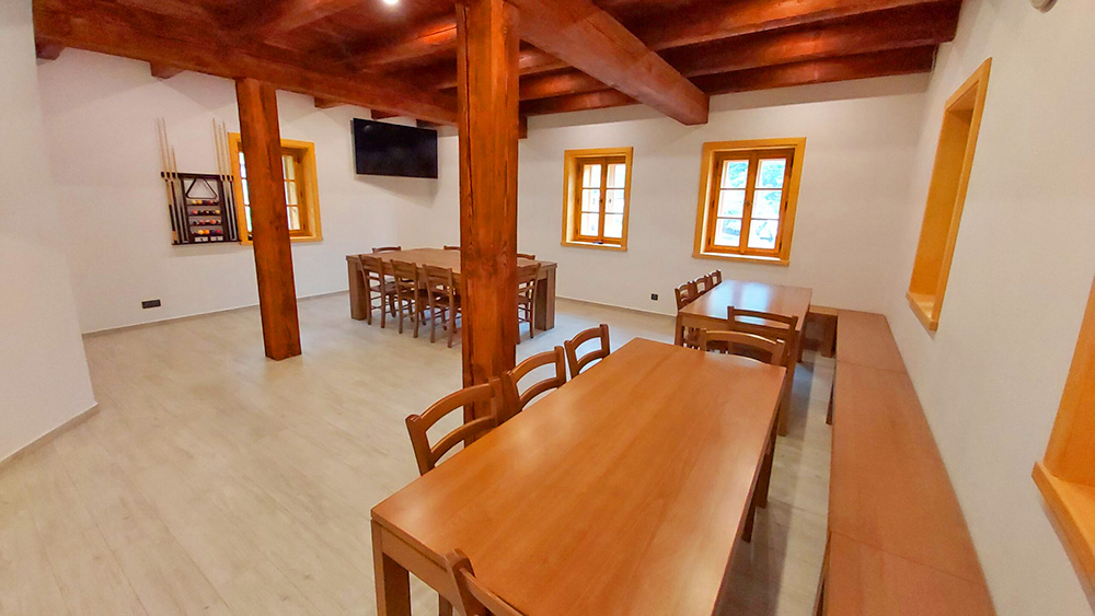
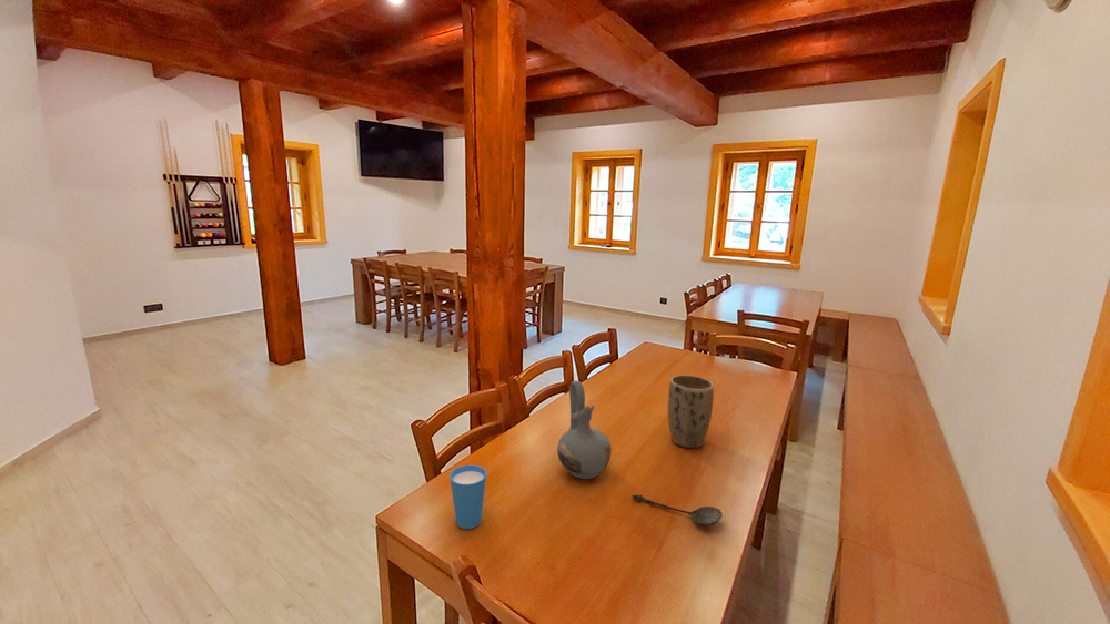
+ plant pot (688, 411)
+ spoon (673, 508)
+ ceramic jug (585, 429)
+ cup (468, 498)
